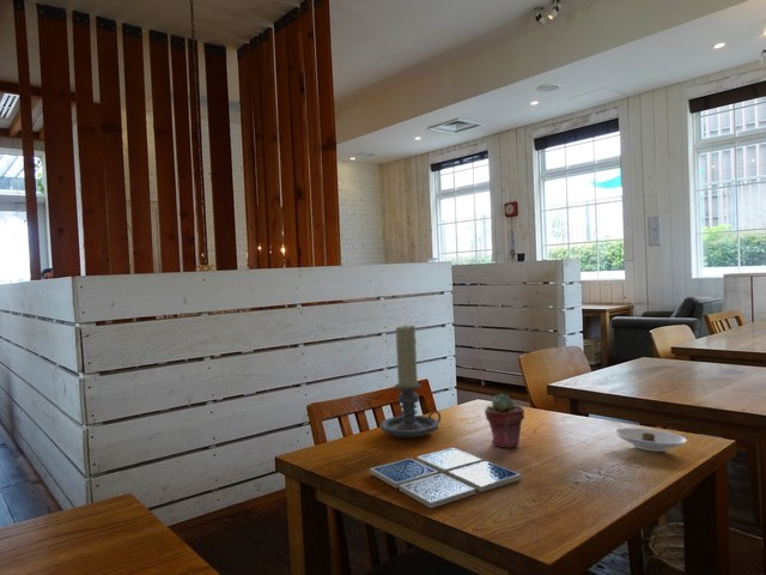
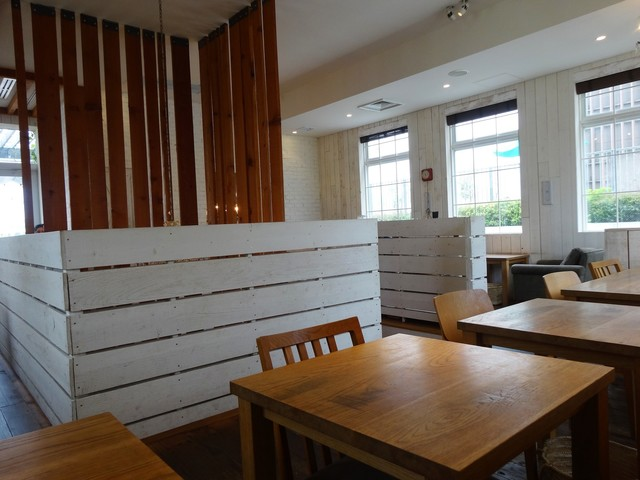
- saucer (649, 440)
- candle holder (412, 377)
- potted succulent (504, 418)
- drink coaster (443, 473)
